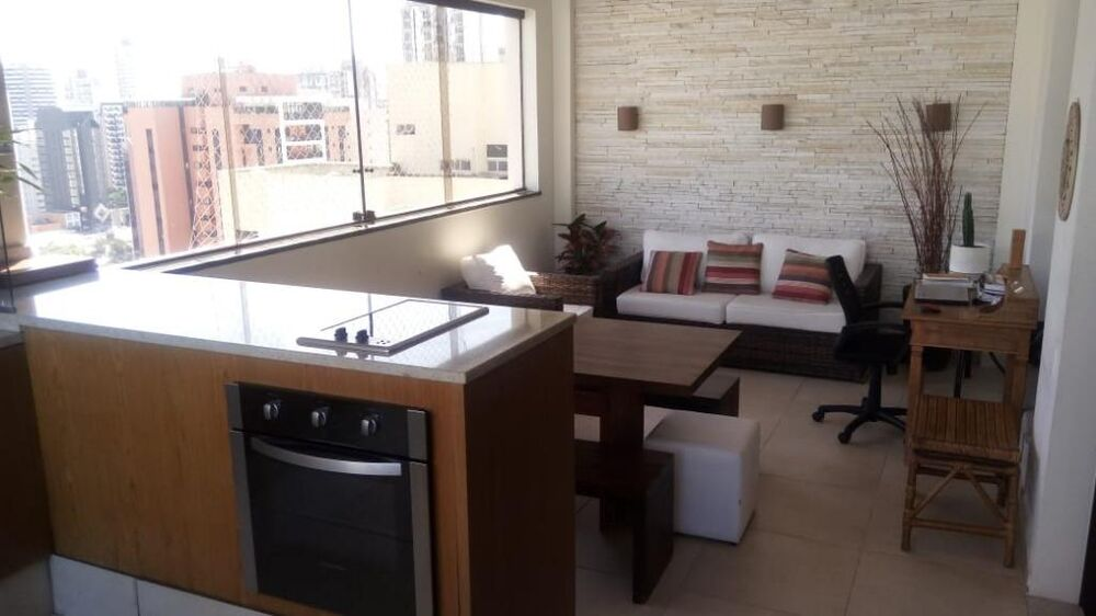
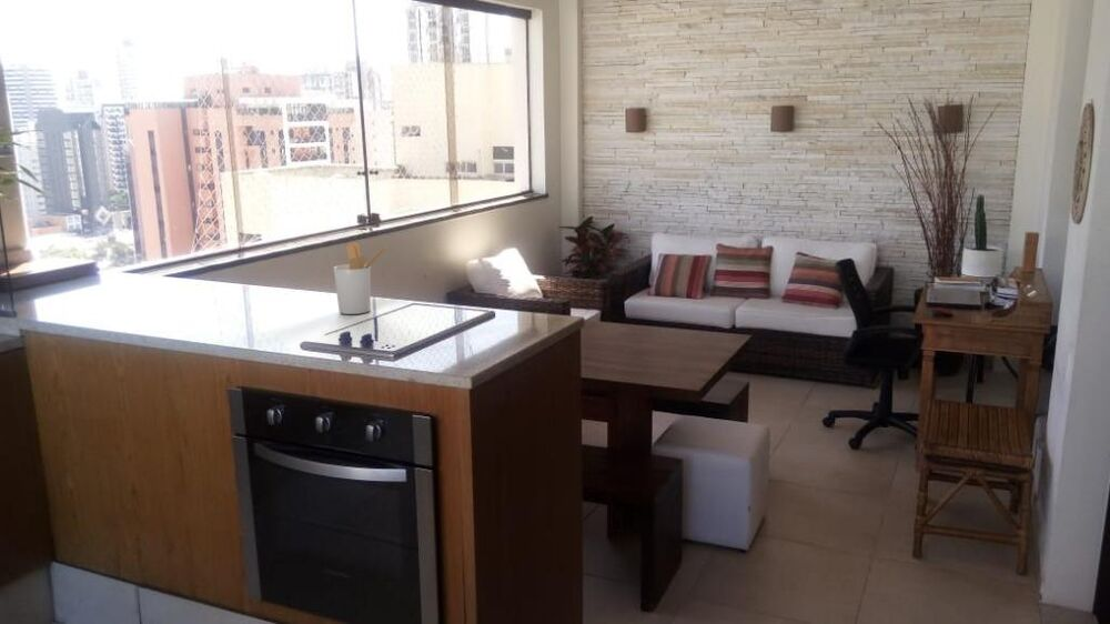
+ utensil holder (362, 278)
